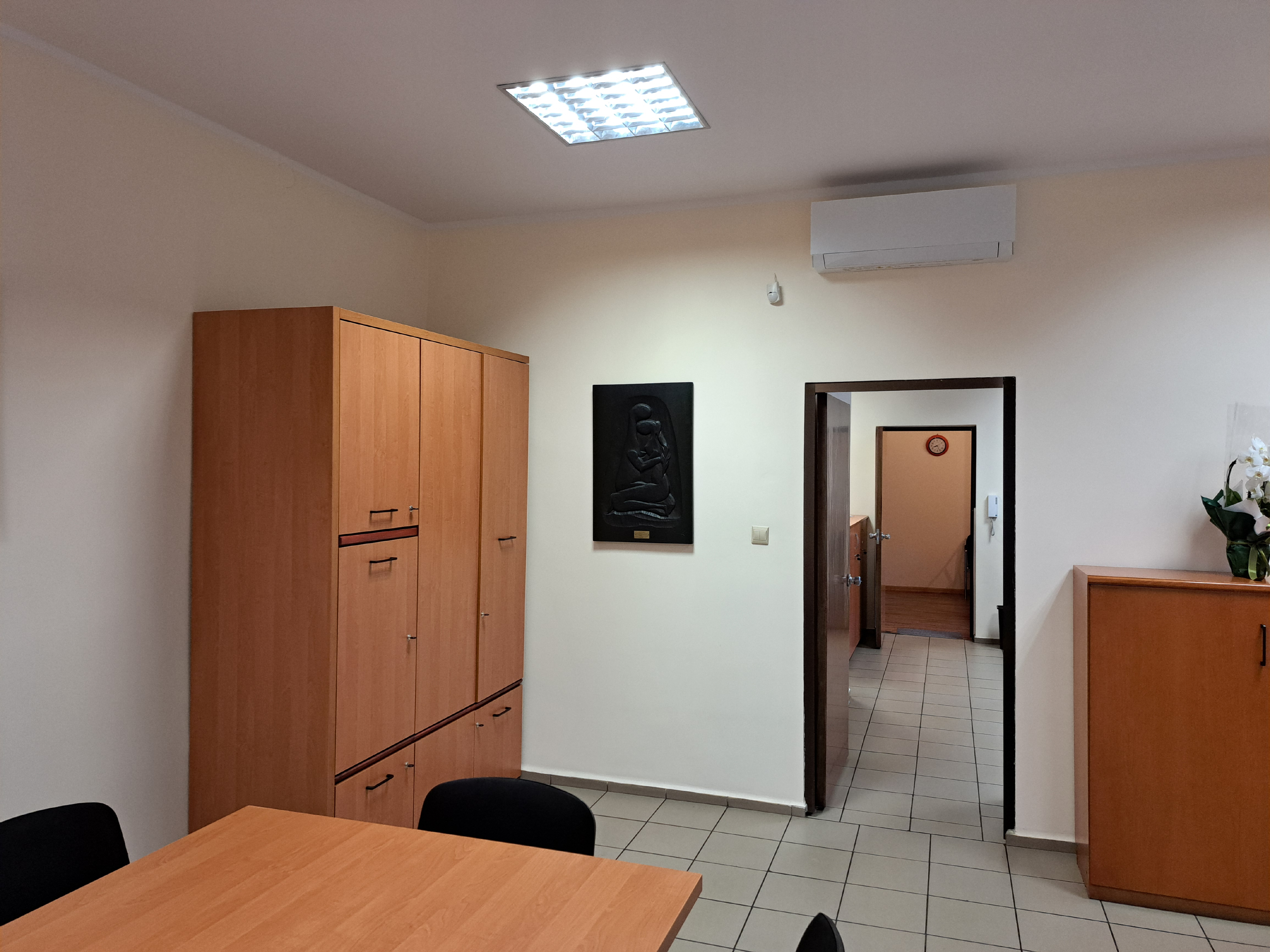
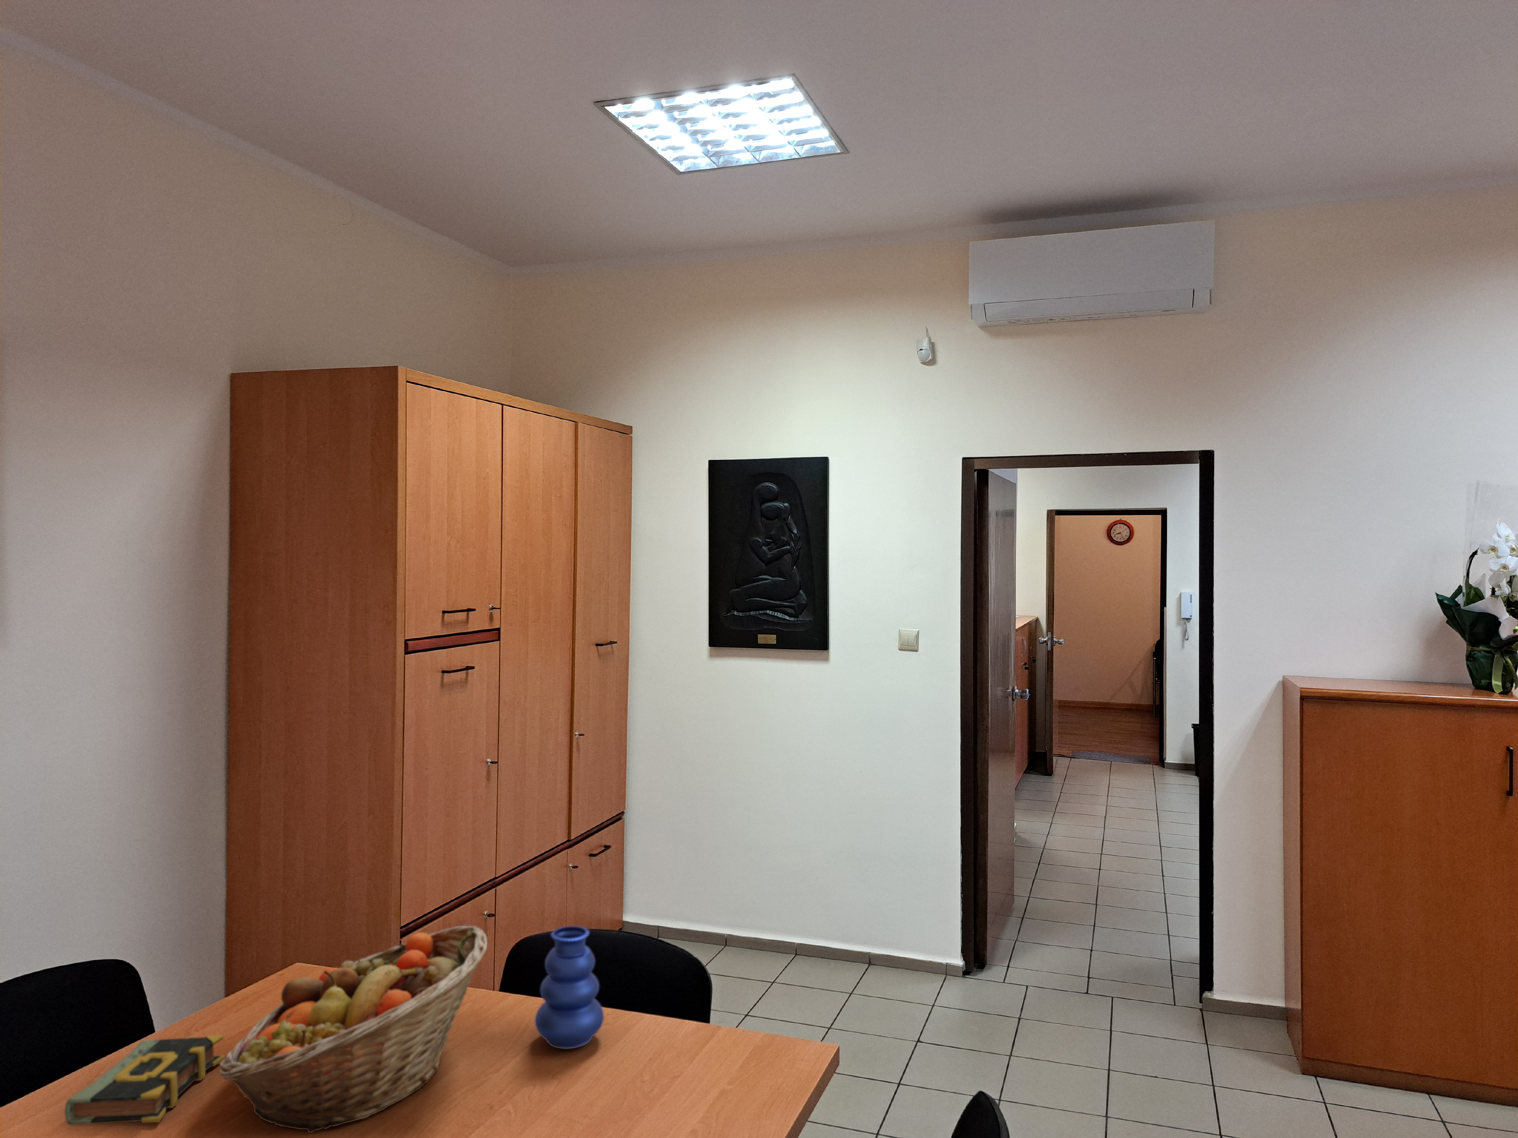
+ vase (570, 986)
+ fruit basket (365, 1015)
+ book (155, 1071)
